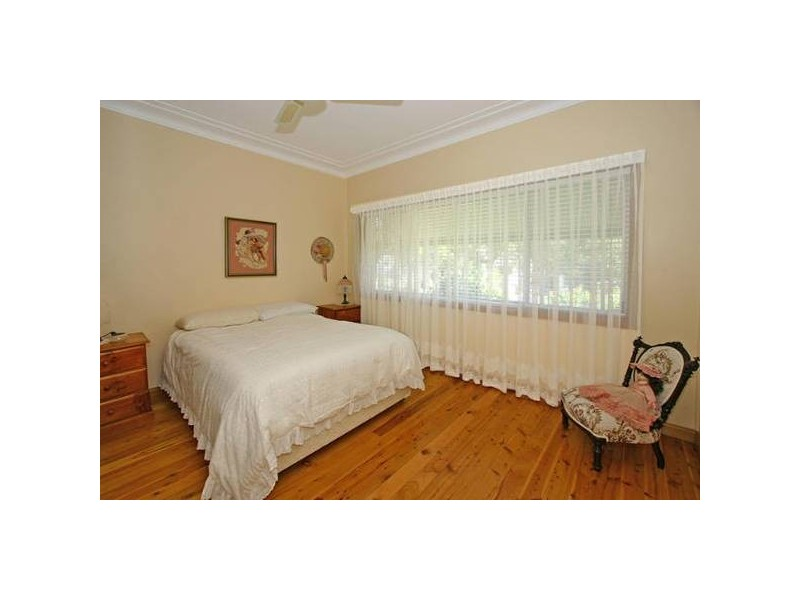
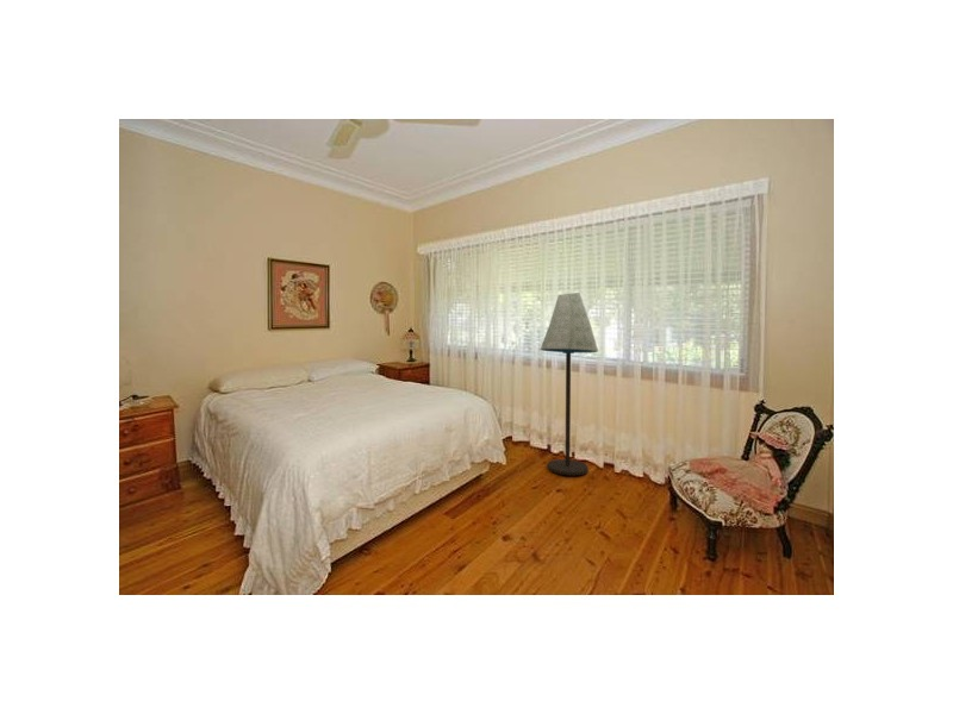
+ floor lamp (568, 380)
